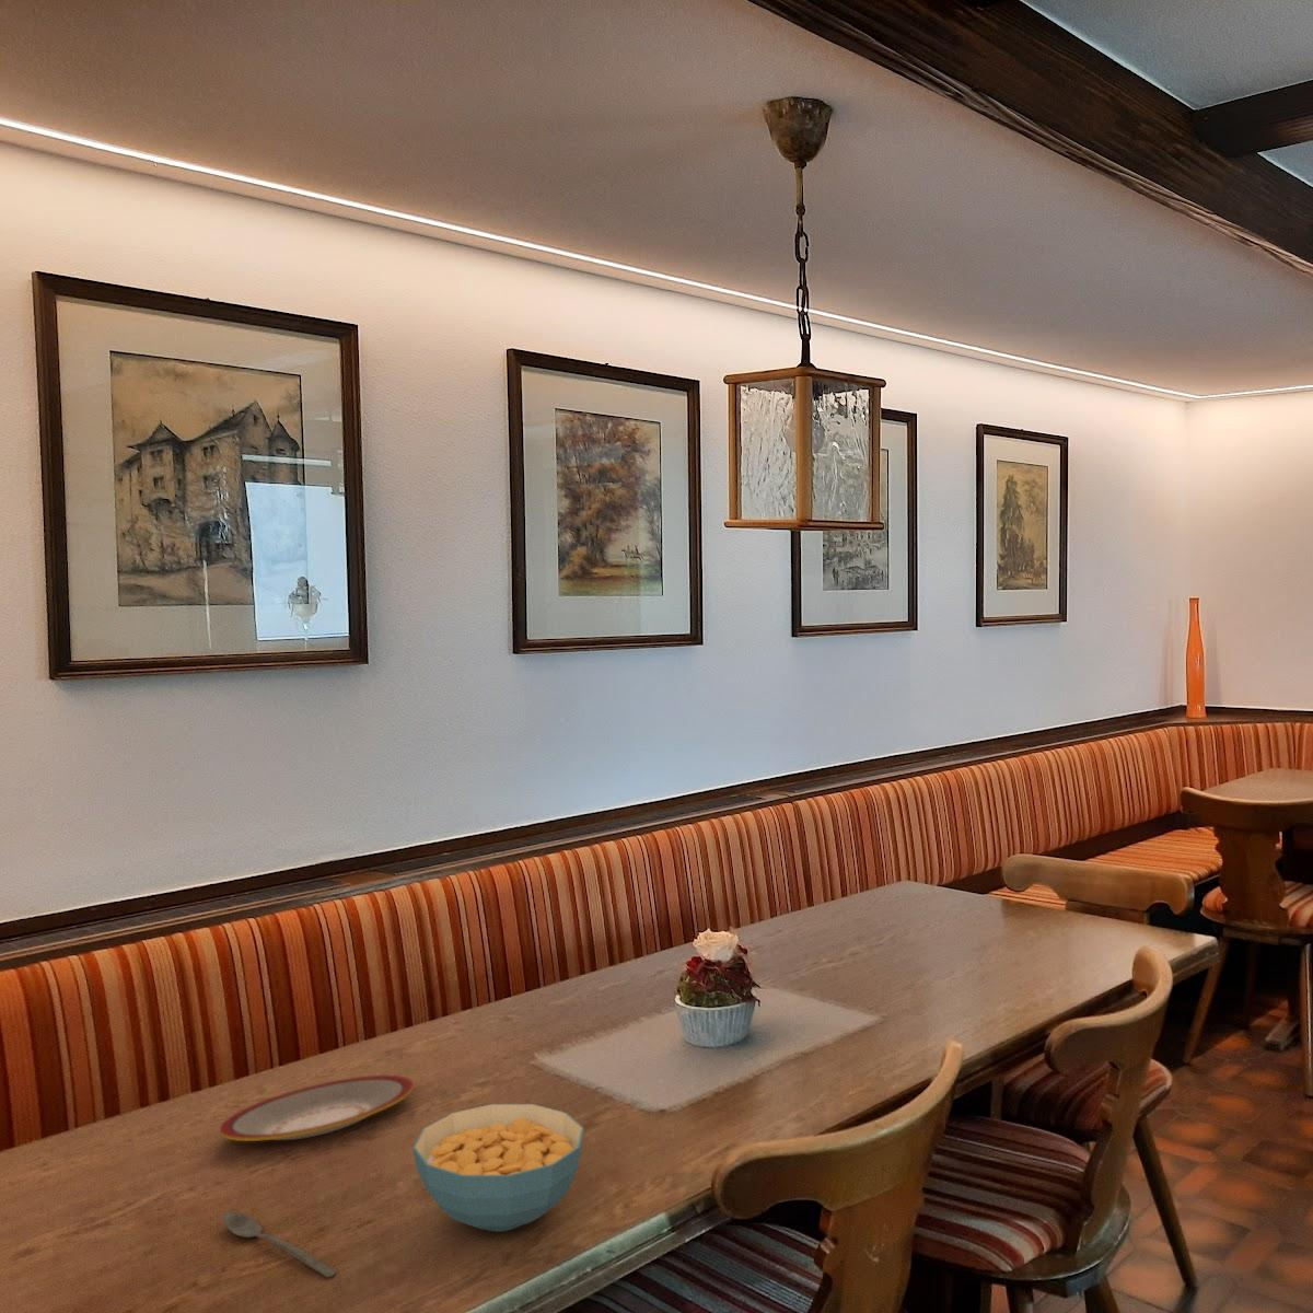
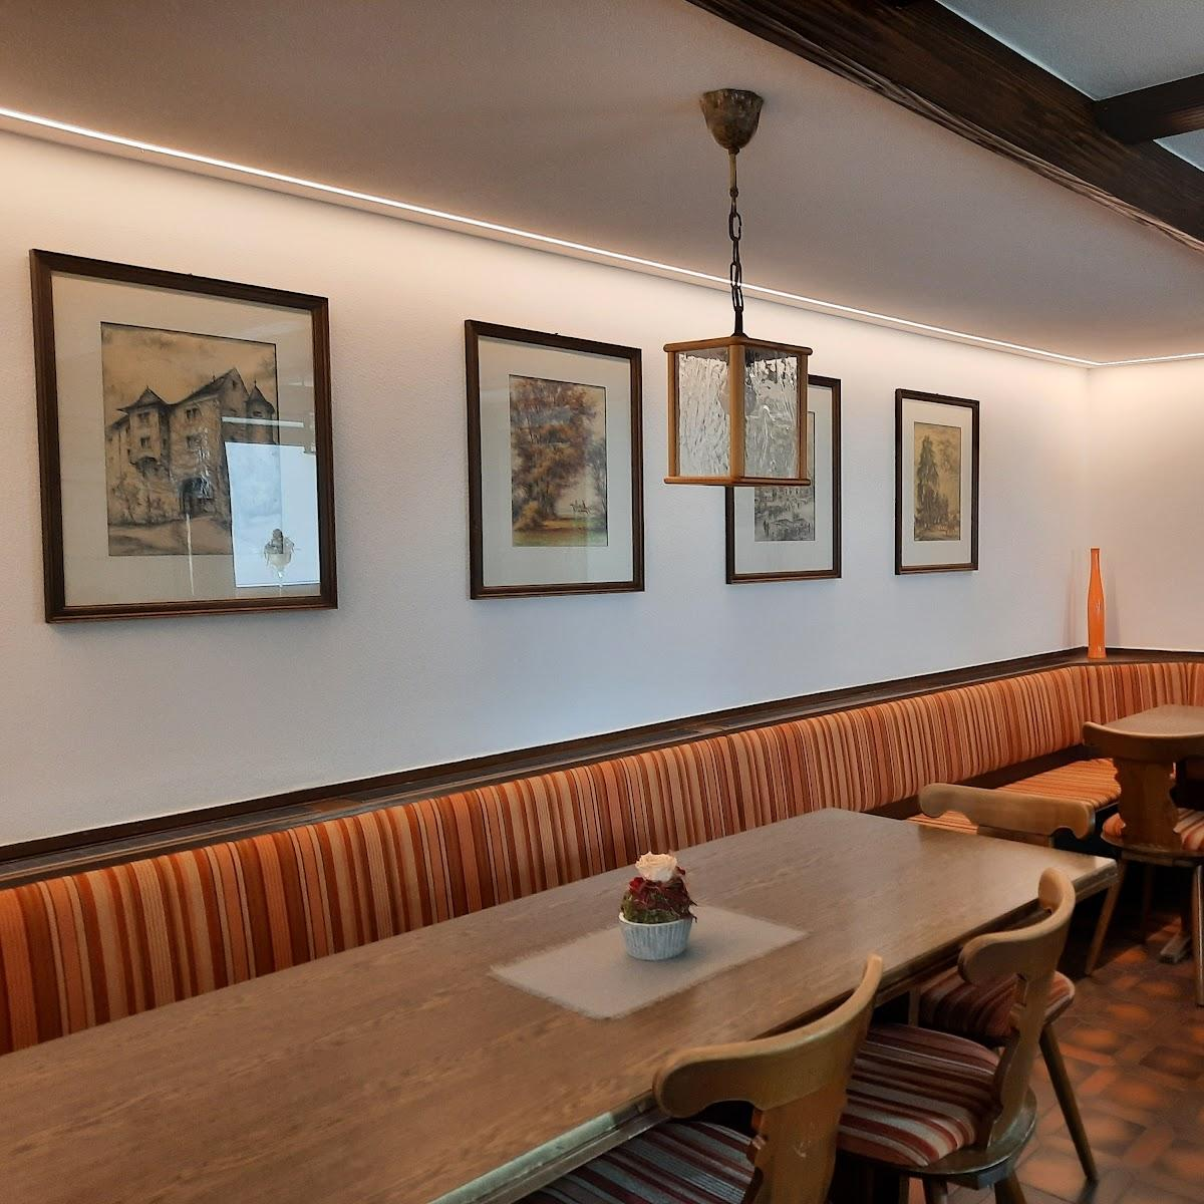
- plate (321, 1112)
- spoon (277, 1242)
- cereal bowl (500, 1177)
